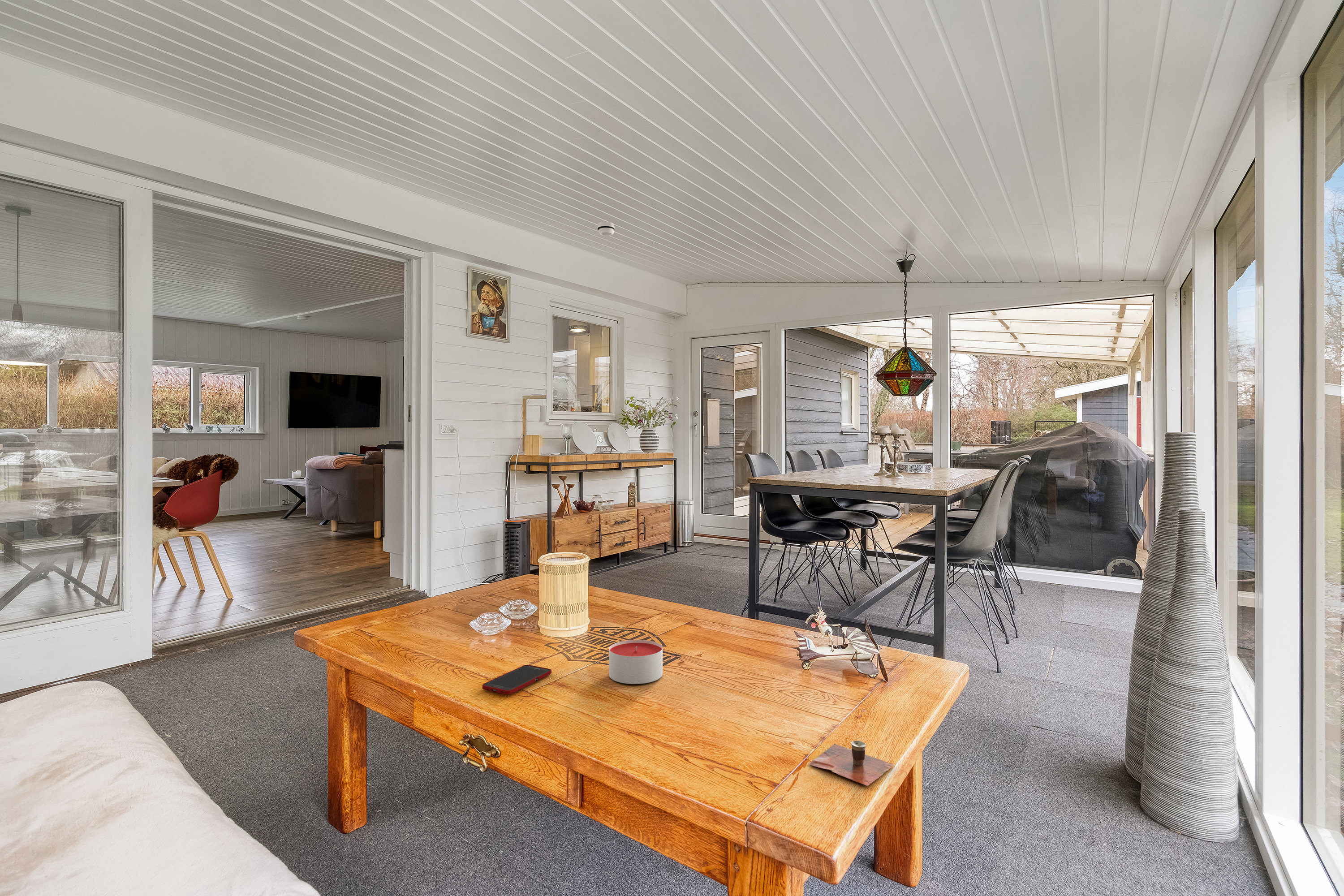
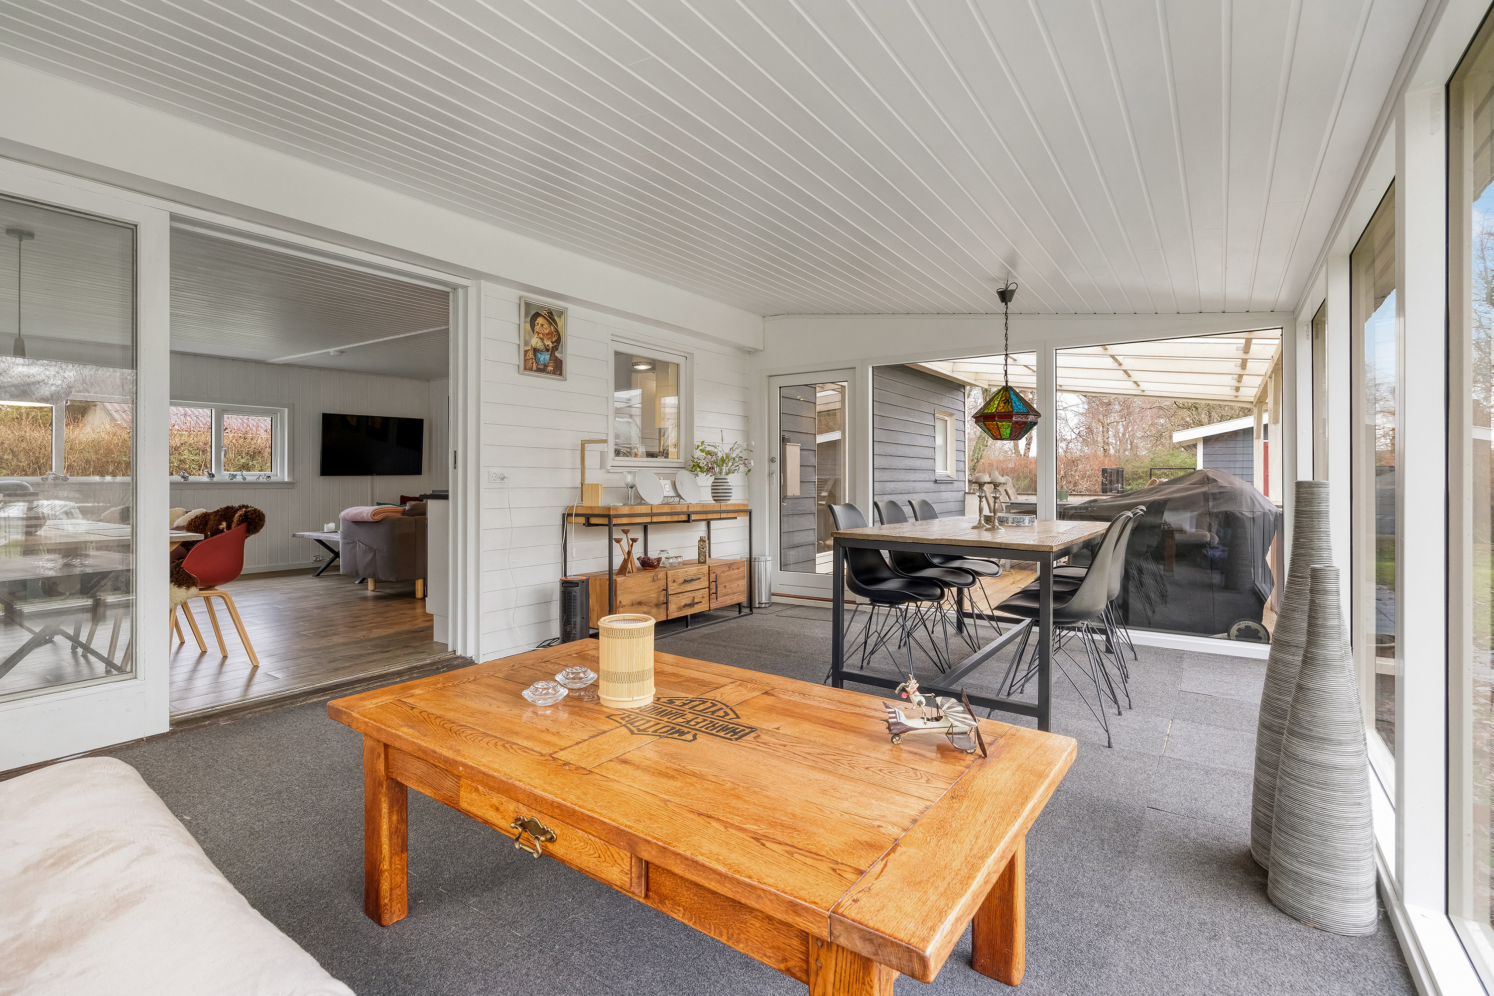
- cup (850, 754)
- cell phone (518, 679)
- candle (636, 660)
- smoke detector (606, 229)
